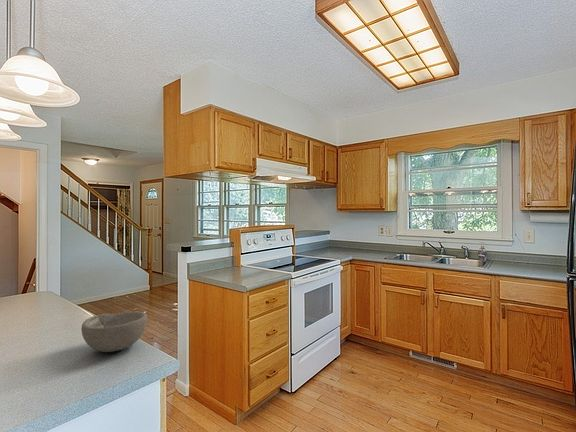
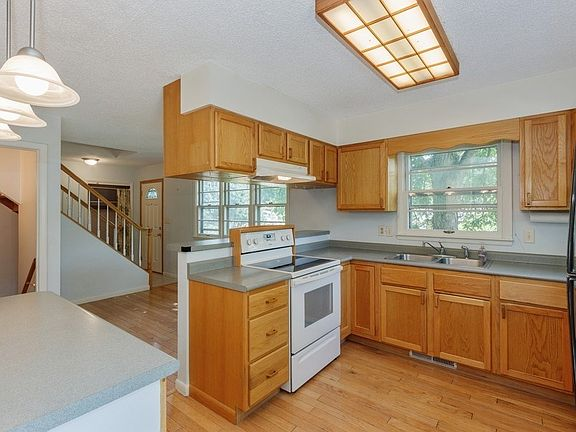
- bowl (115, 332)
